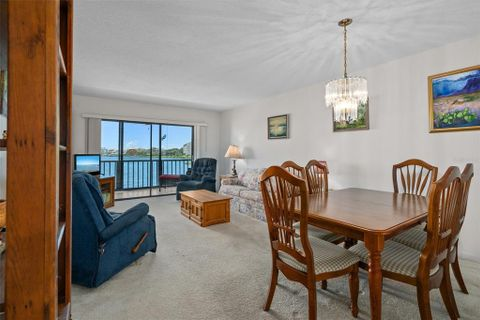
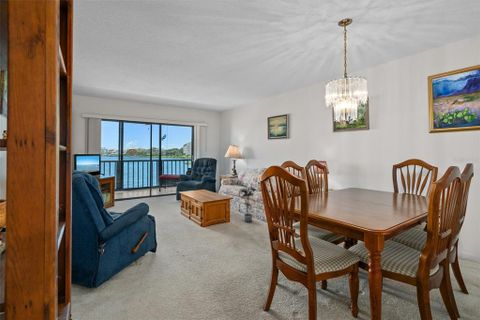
+ potted plant (248, 203)
